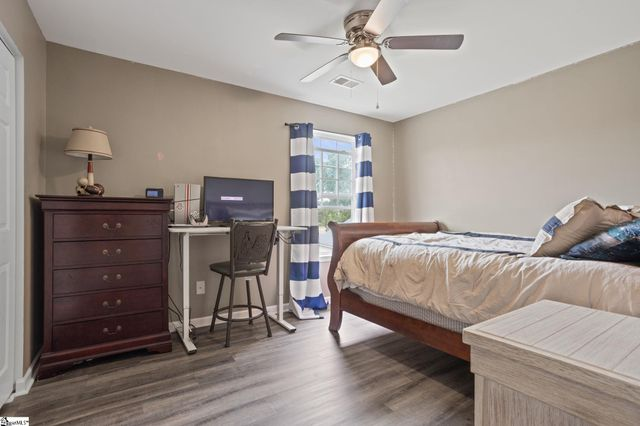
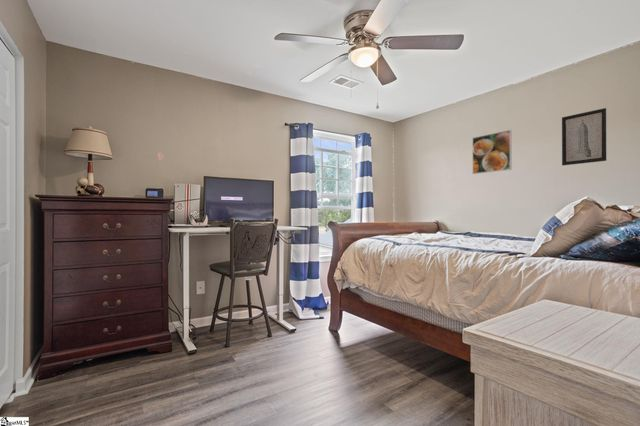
+ wall art (583, 138)
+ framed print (491, 153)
